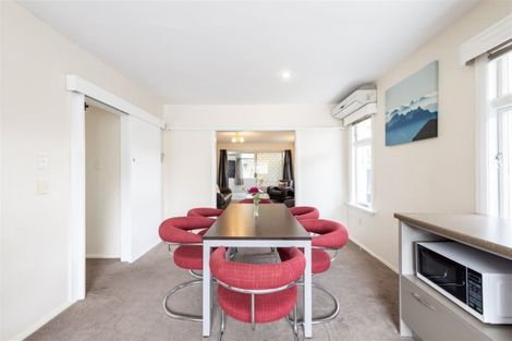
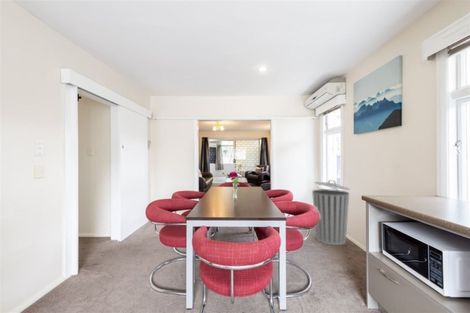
+ trash can (330, 209)
